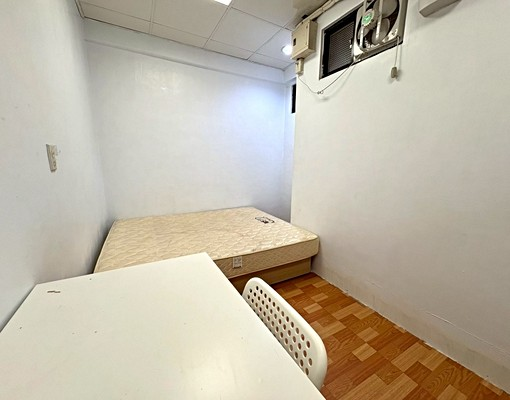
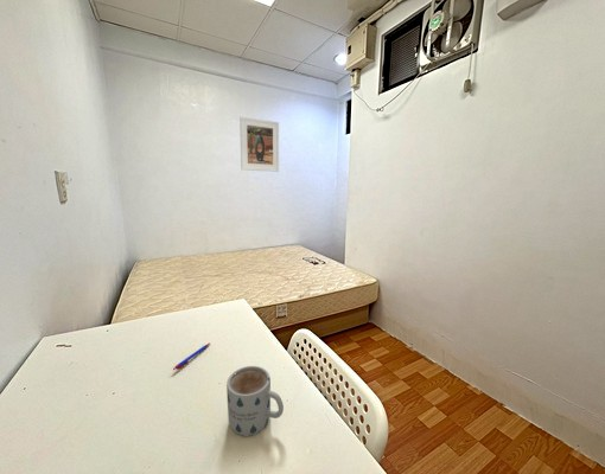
+ mug (256, 401)
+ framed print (260, 145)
+ pen (193, 354)
